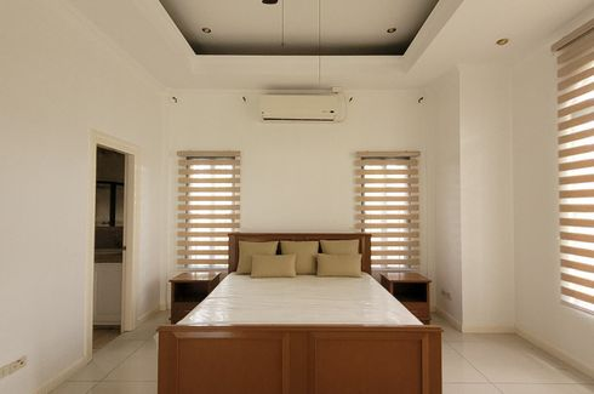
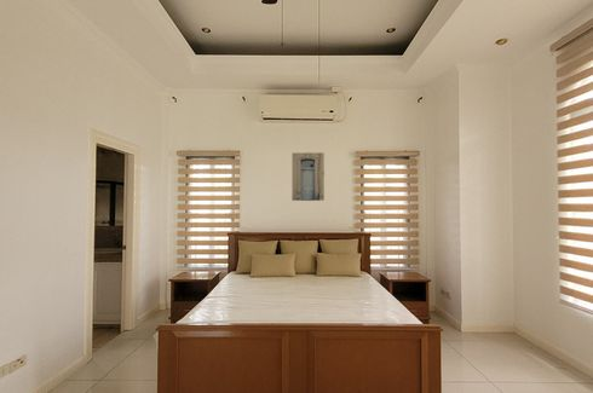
+ wall art (307, 177)
